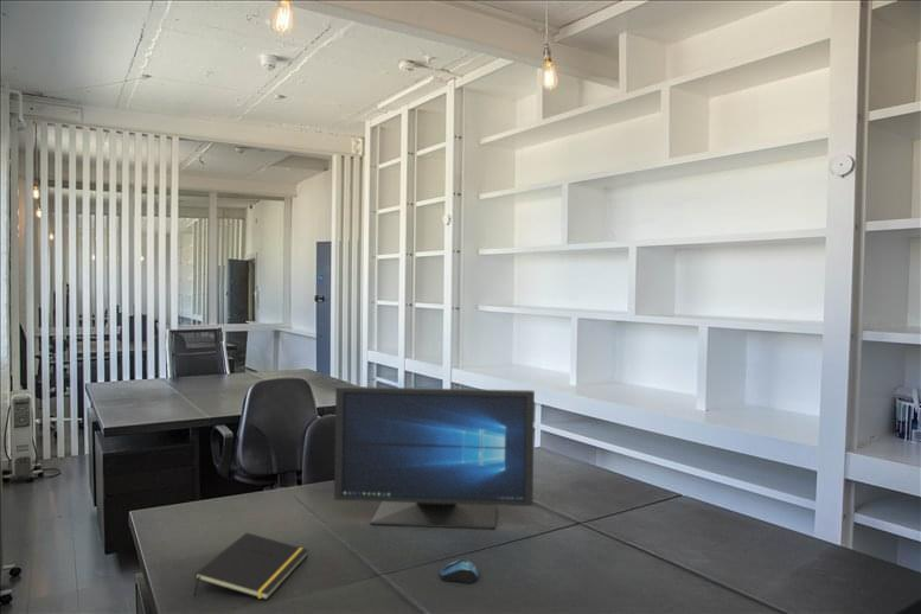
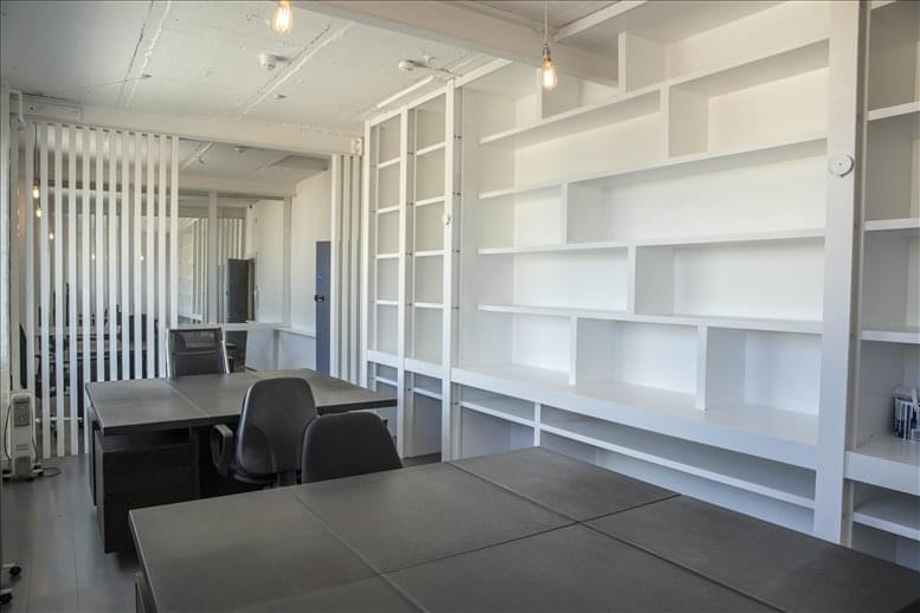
- monitor (436, 450)
- computer mouse (459, 568)
- notepad (255, 563)
